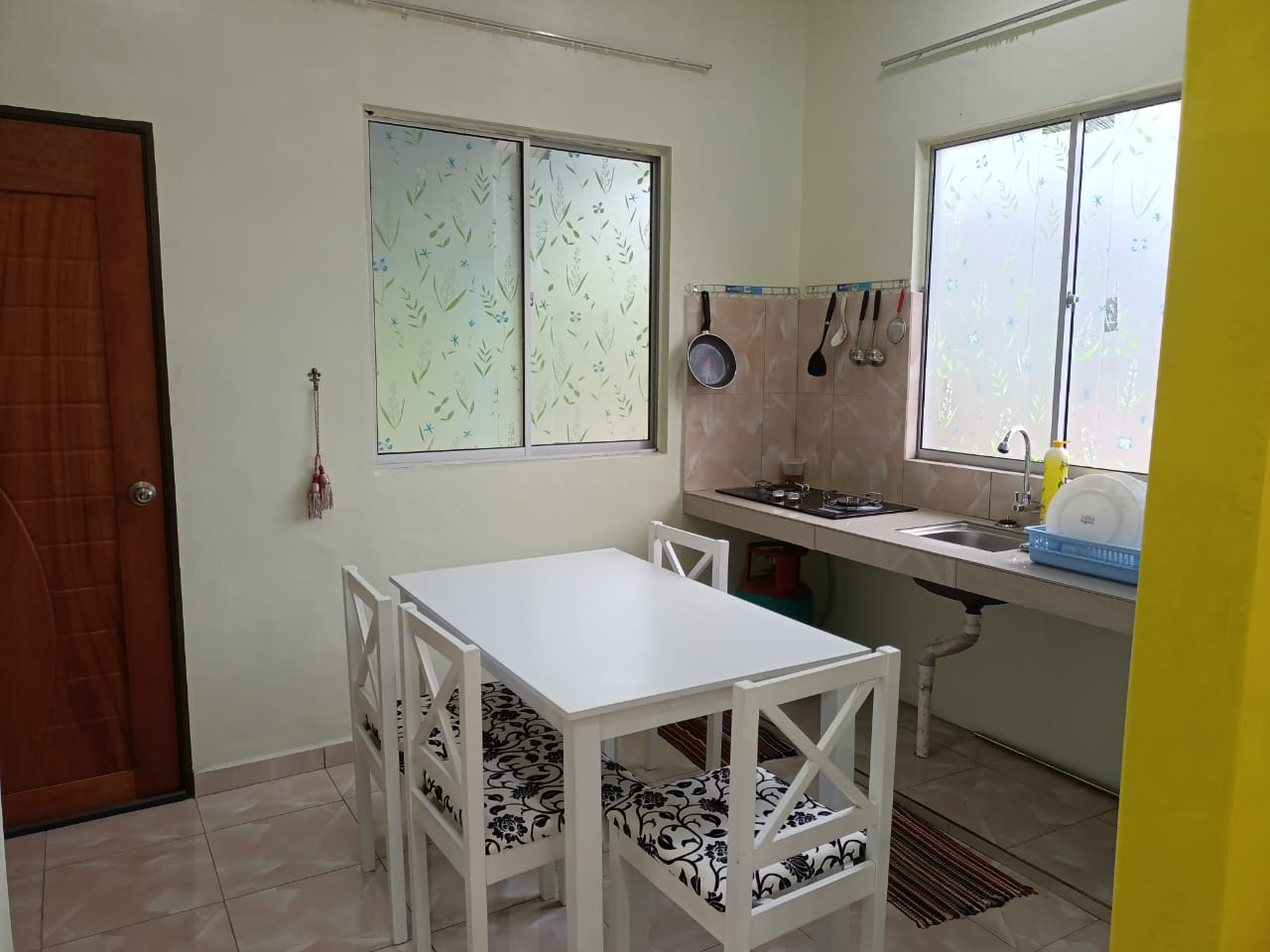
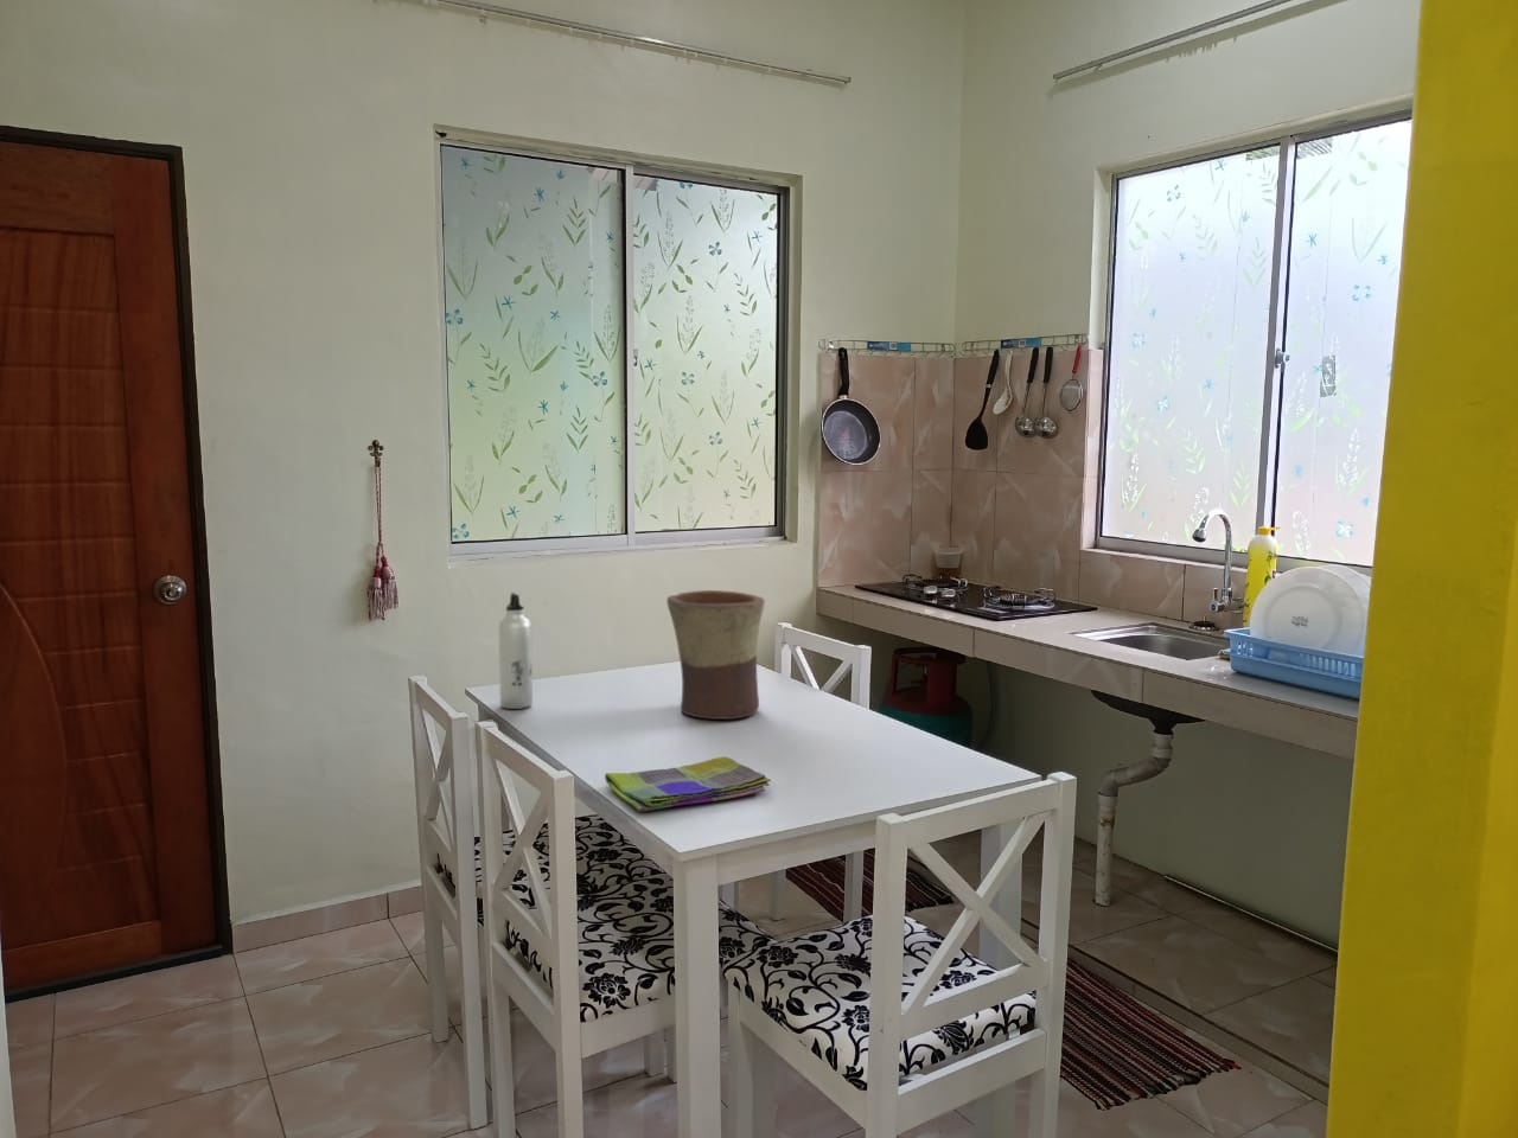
+ flower pot (714, 653)
+ water bottle (515, 648)
+ dish towel (686, 781)
